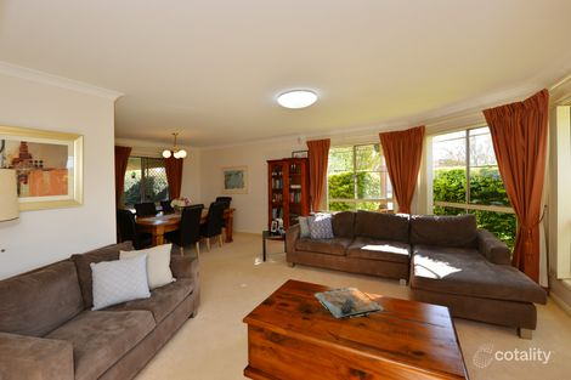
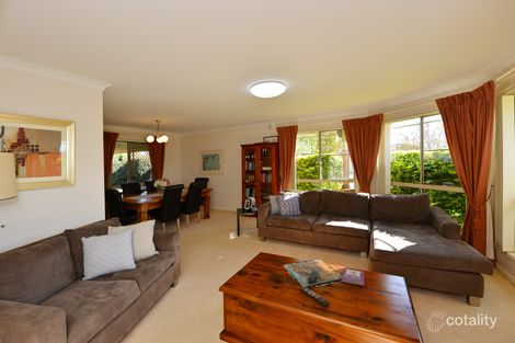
+ book (353, 276)
+ remote control (313, 296)
